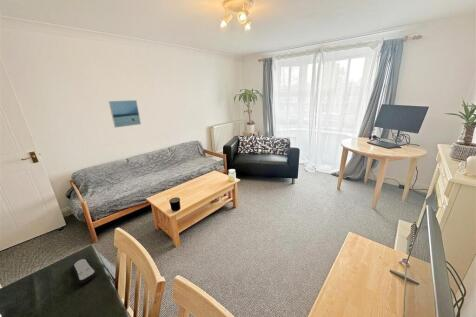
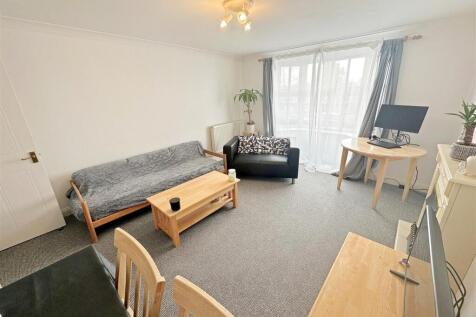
- remote control (83, 269)
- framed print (125, 113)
